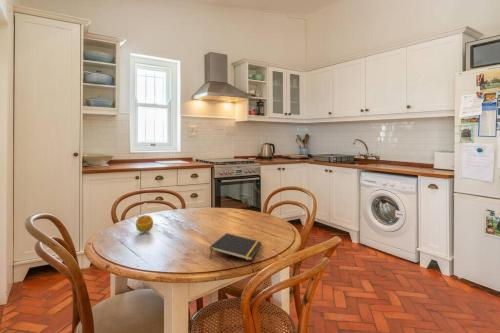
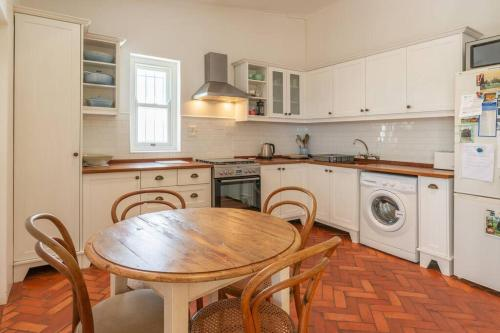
- notepad (237, 245)
- fruit (144, 224)
